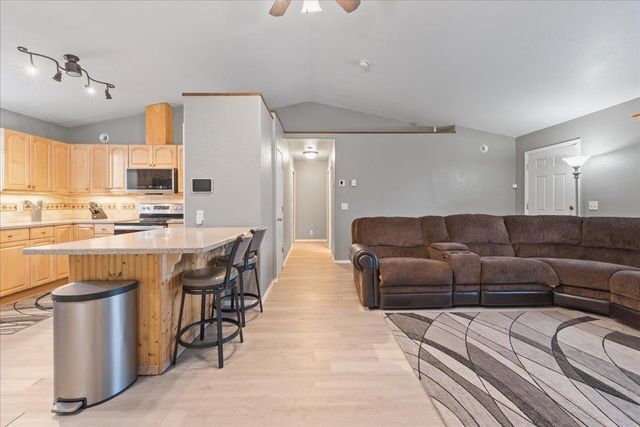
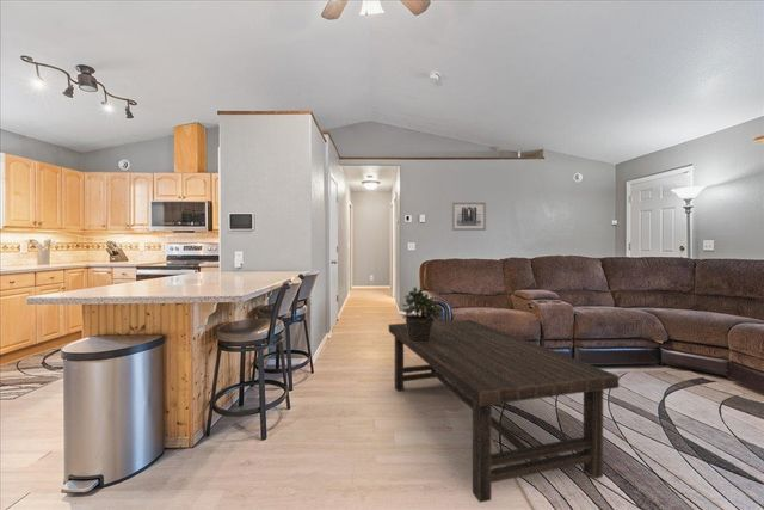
+ coffee table (473, 382)
+ wall art (468, 216)
+ potted plant (418, 313)
